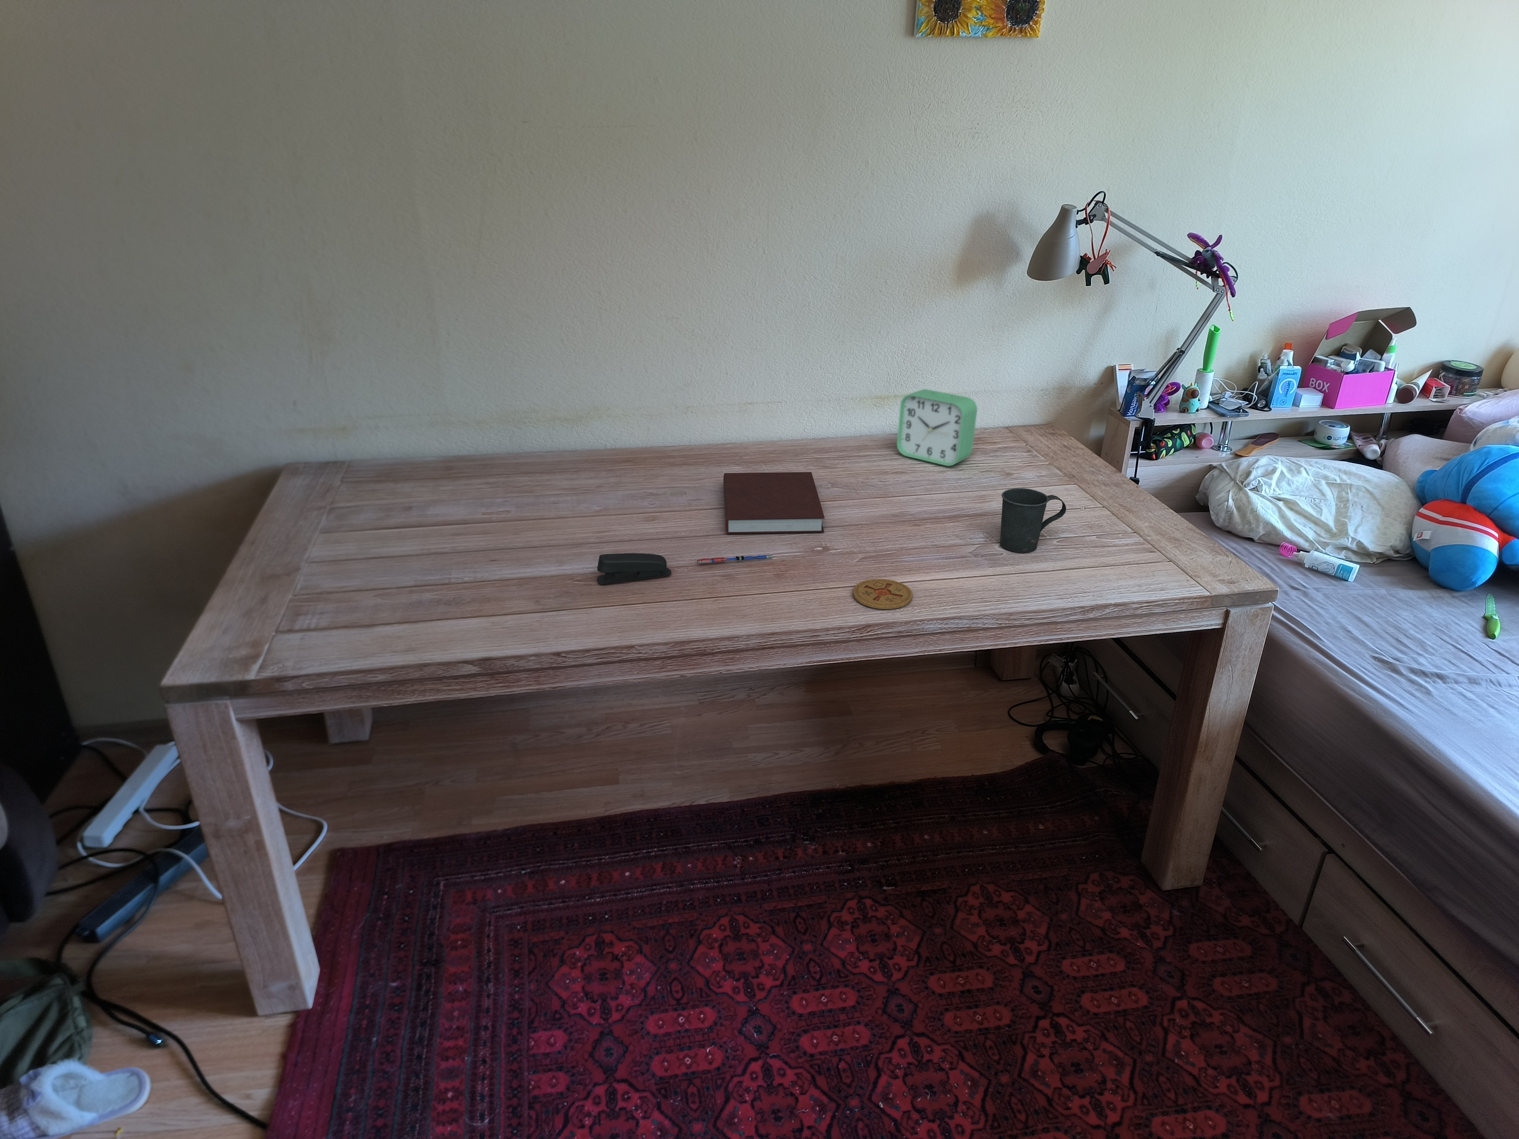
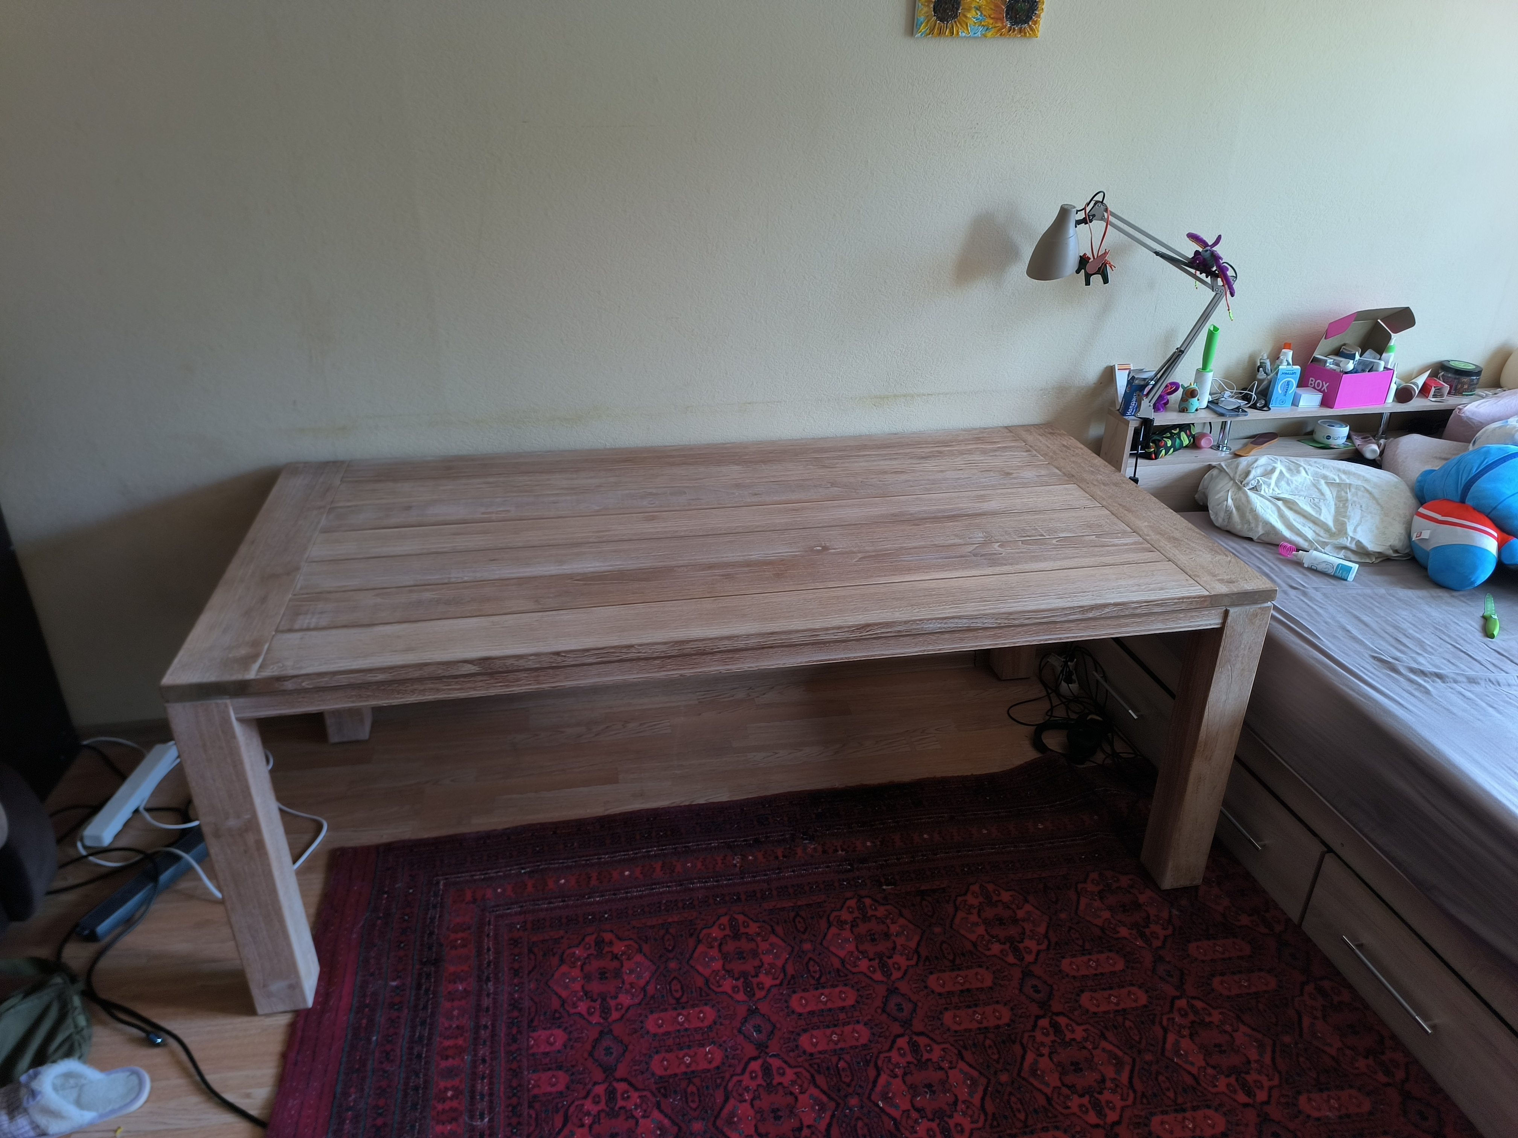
- stapler (634, 565)
- notebook (770, 501)
- alarm clock (937, 426)
- pen (736, 558)
- mug (1031, 520)
- coaster (883, 593)
